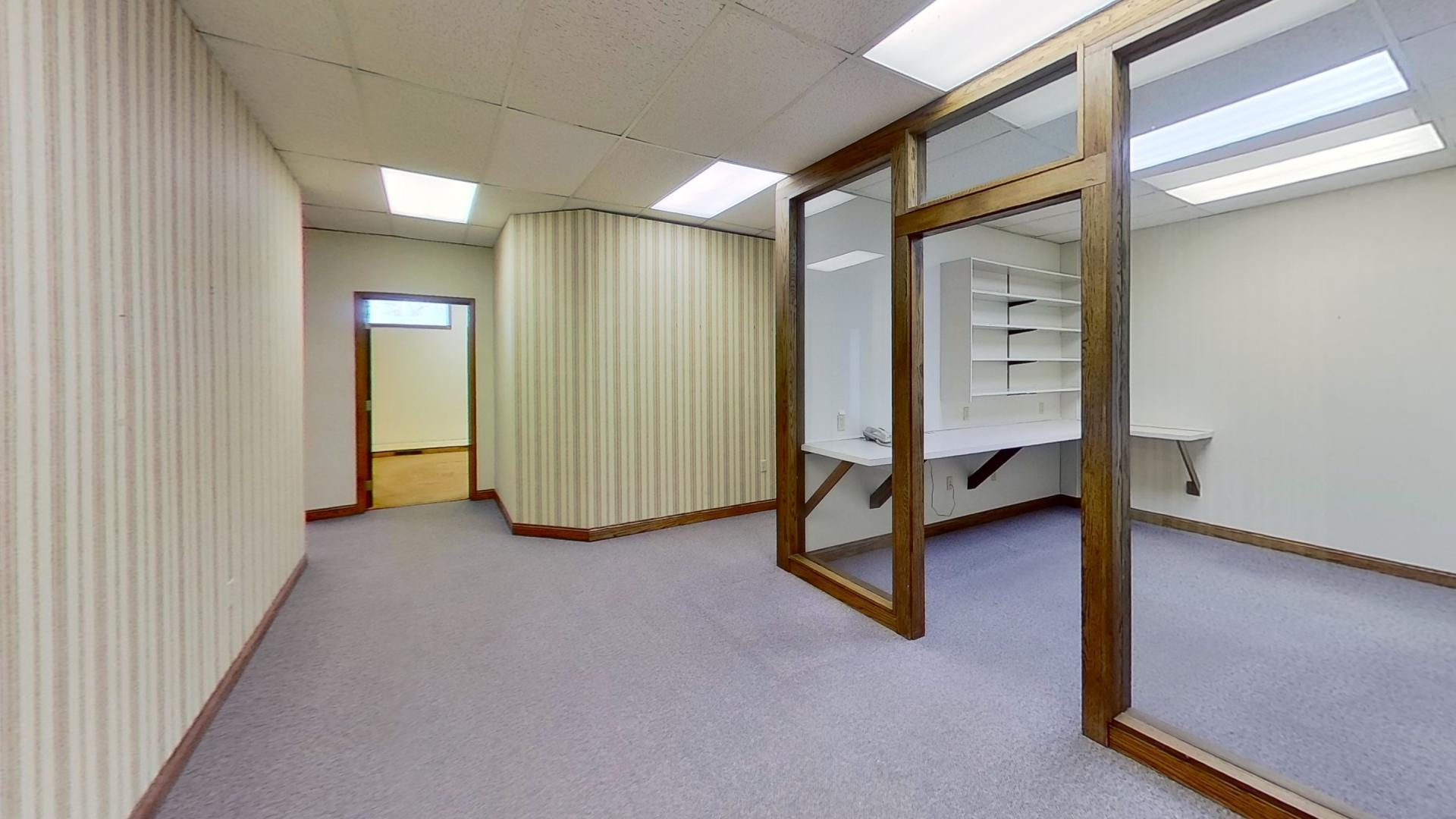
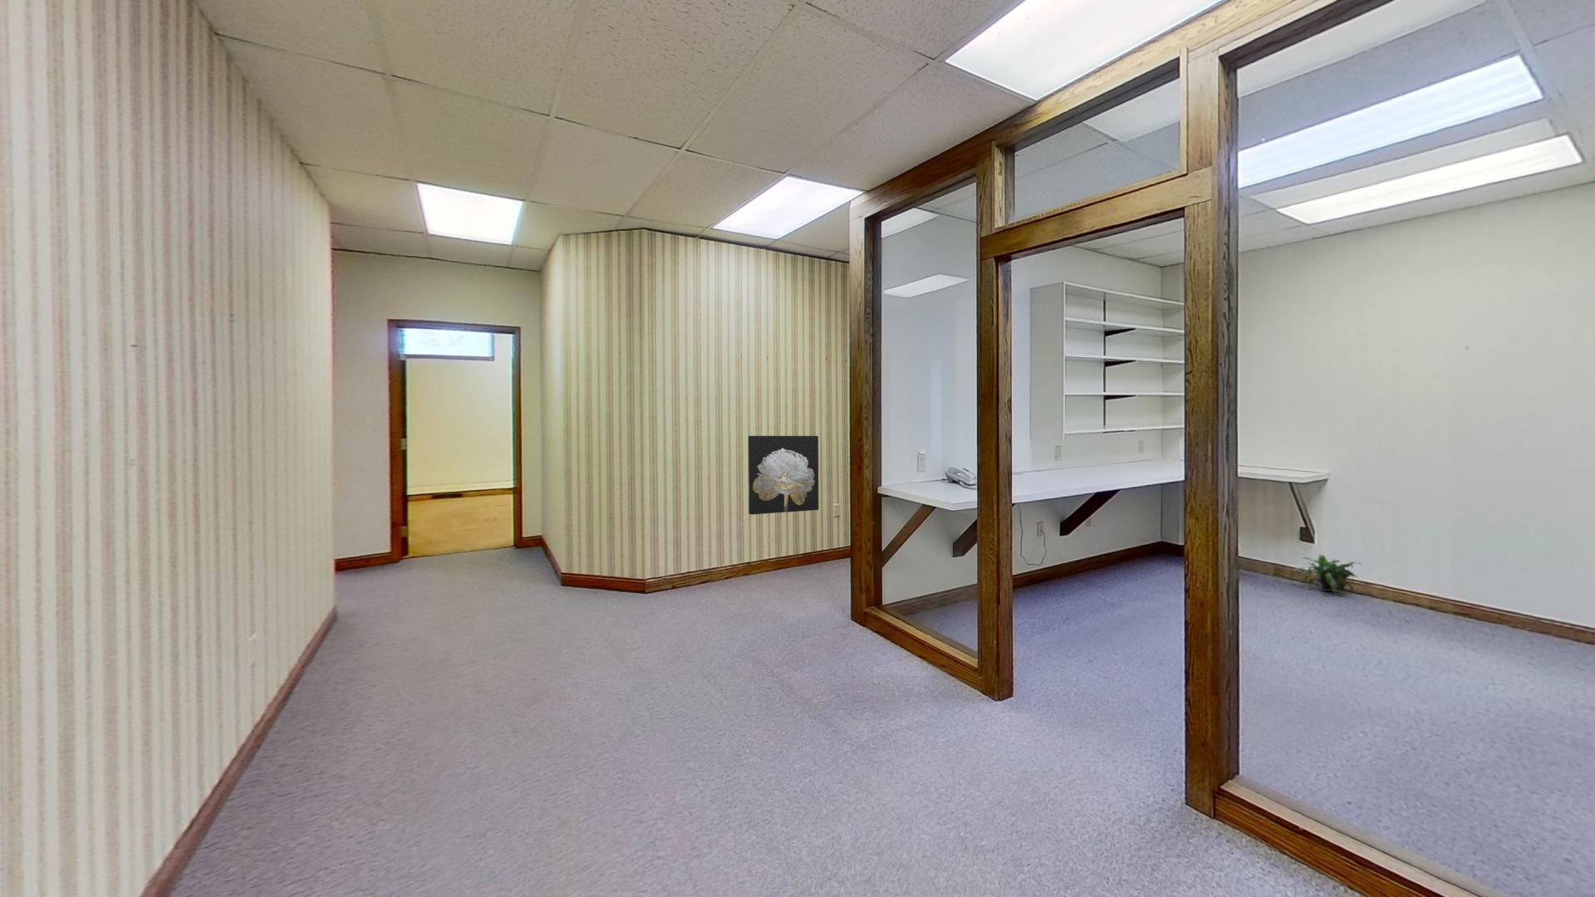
+ wall art (784, 473)
+ potted plant (1326, 572)
